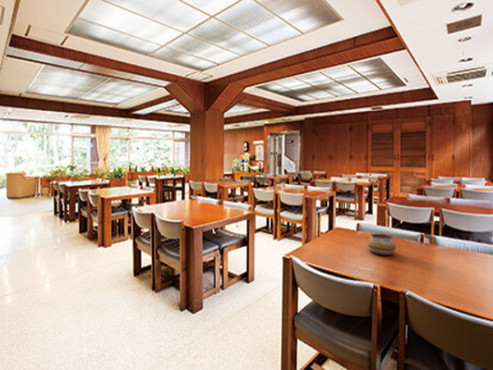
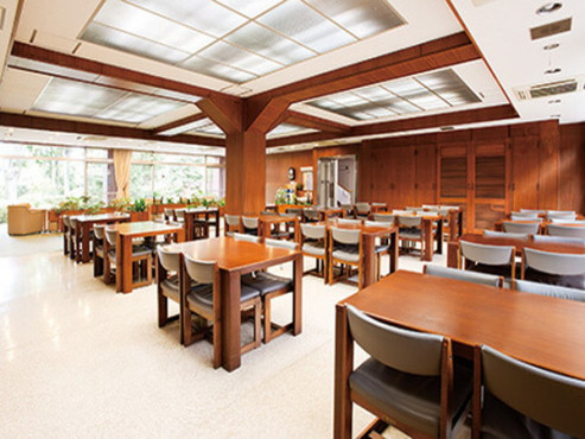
- decorative bowl (381, 244)
